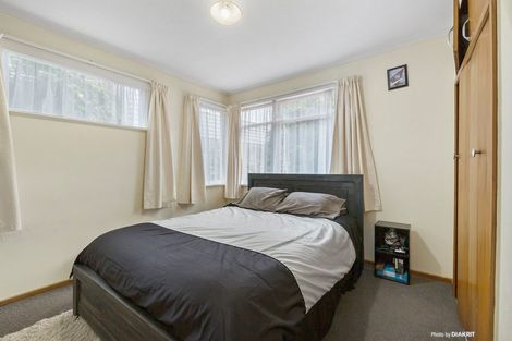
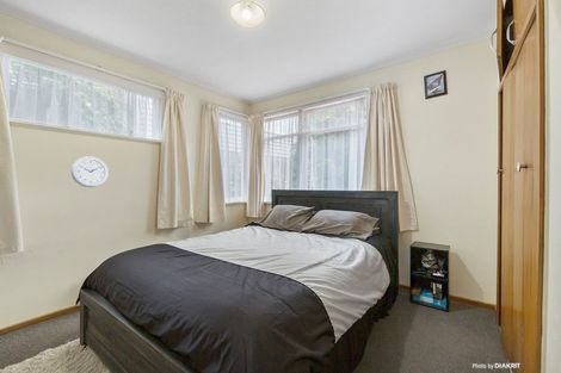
+ wall clock (91, 172)
